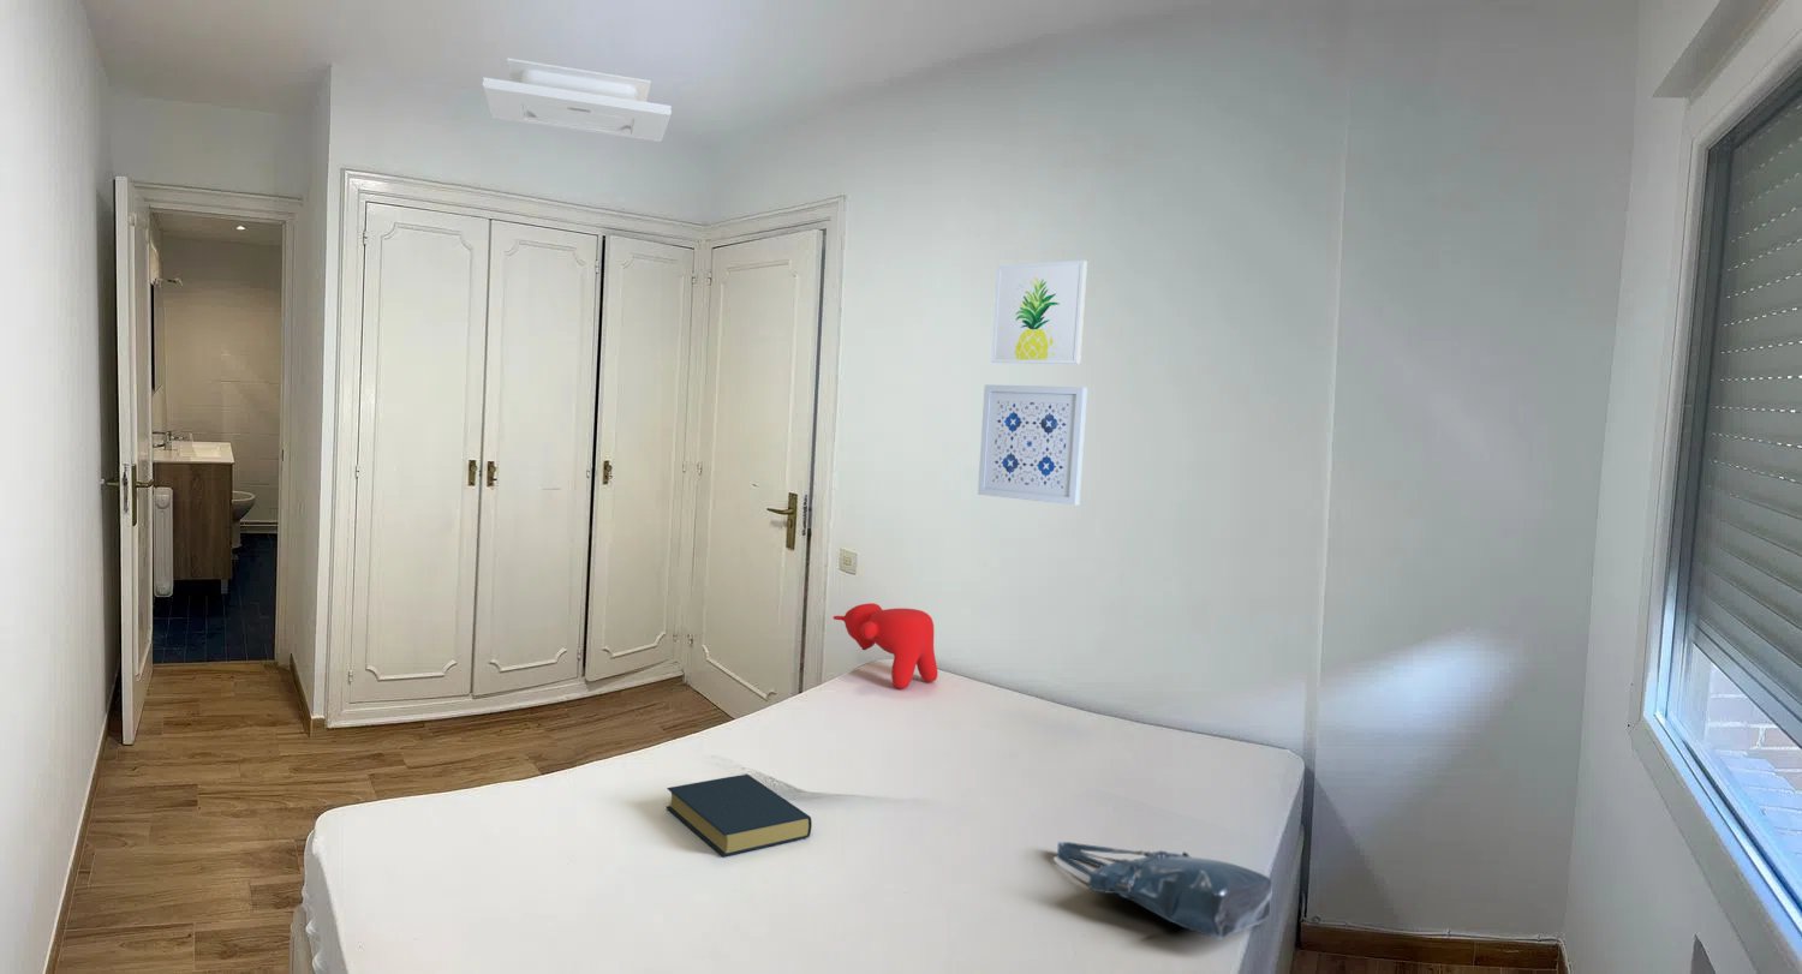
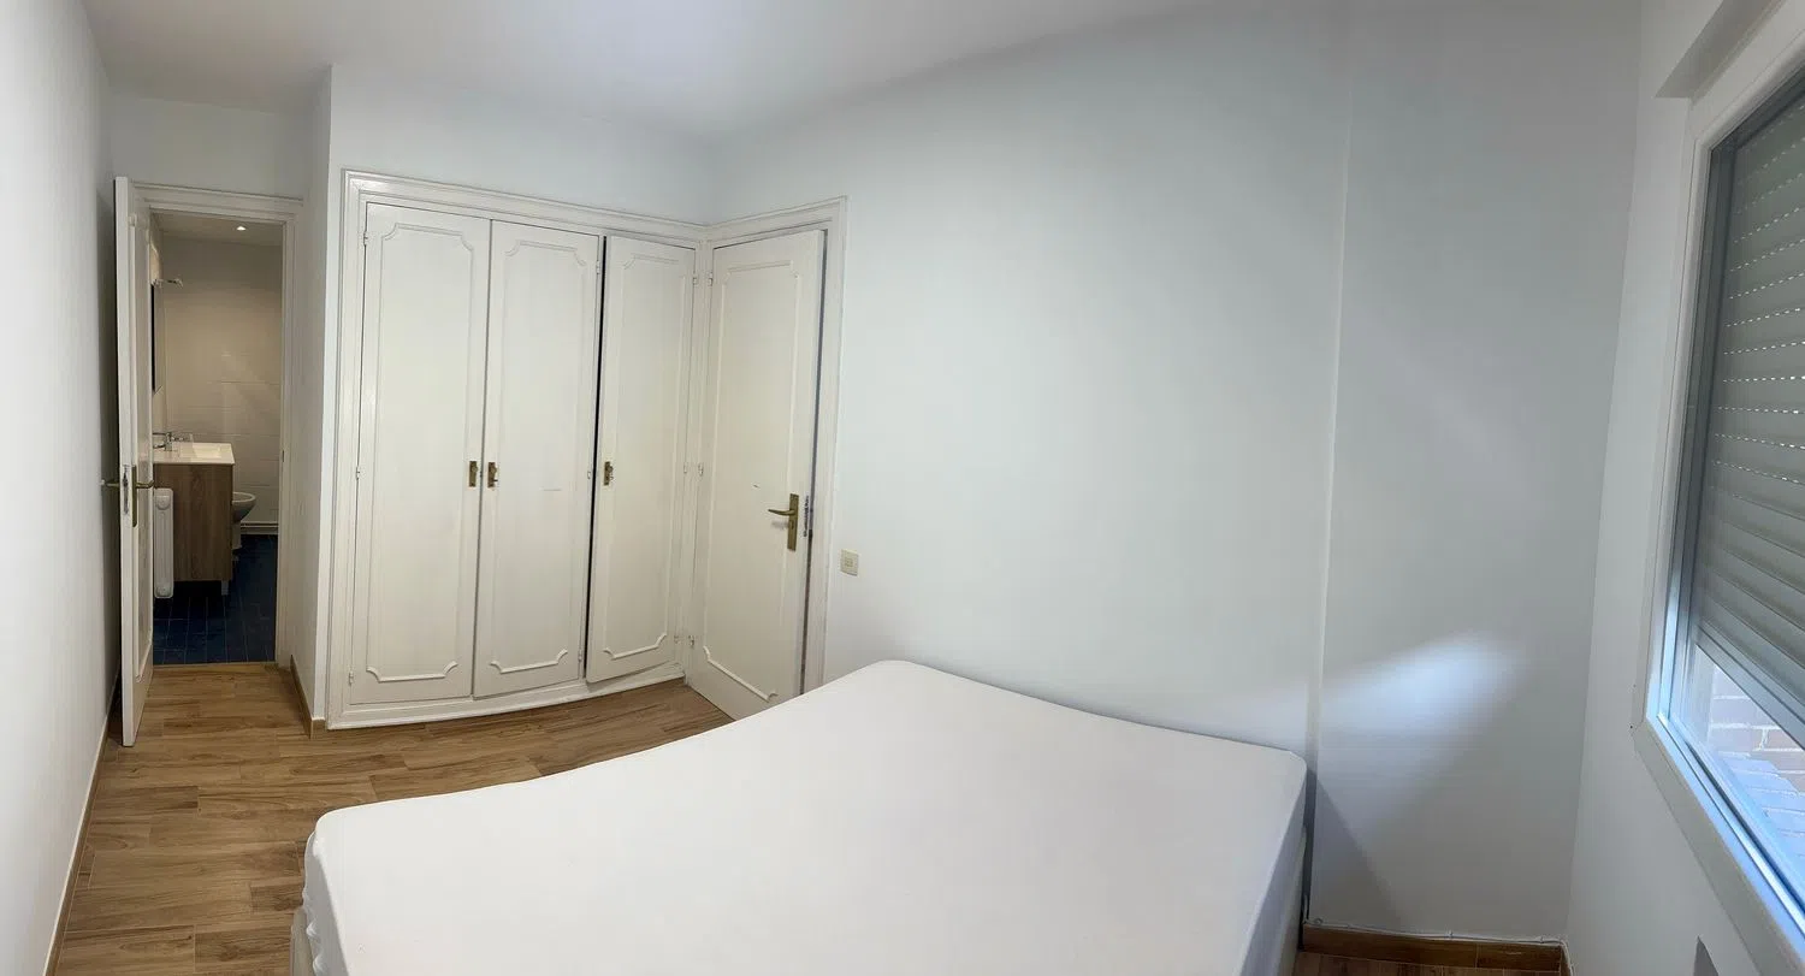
- hardback book (736, 811)
- teddy bear (883, 640)
- wall art (1030, 442)
- ceiling light (579, 96)
- wall art (1037, 313)
- tote bag (1146, 866)
